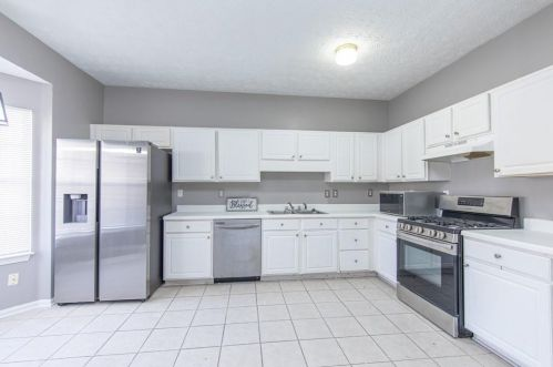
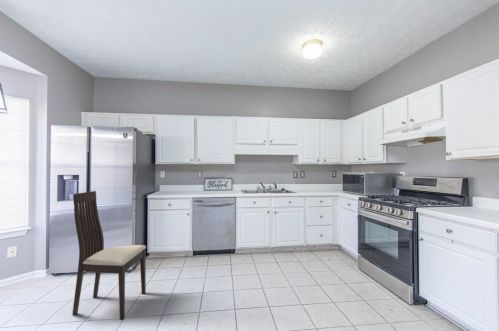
+ chair (110, 248)
